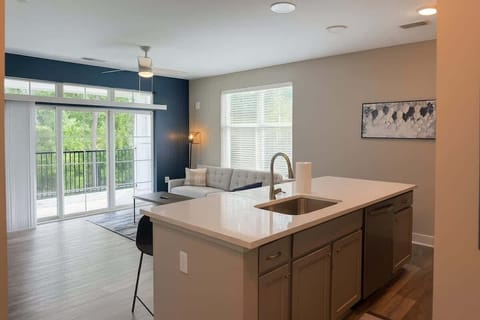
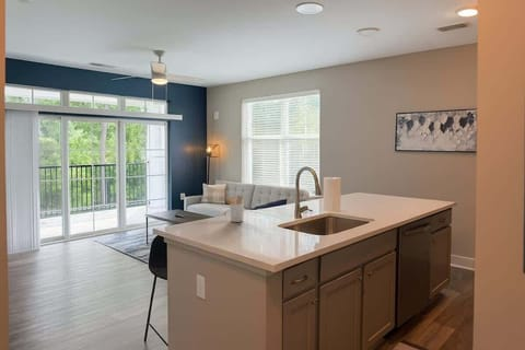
+ utensil holder (233, 208)
